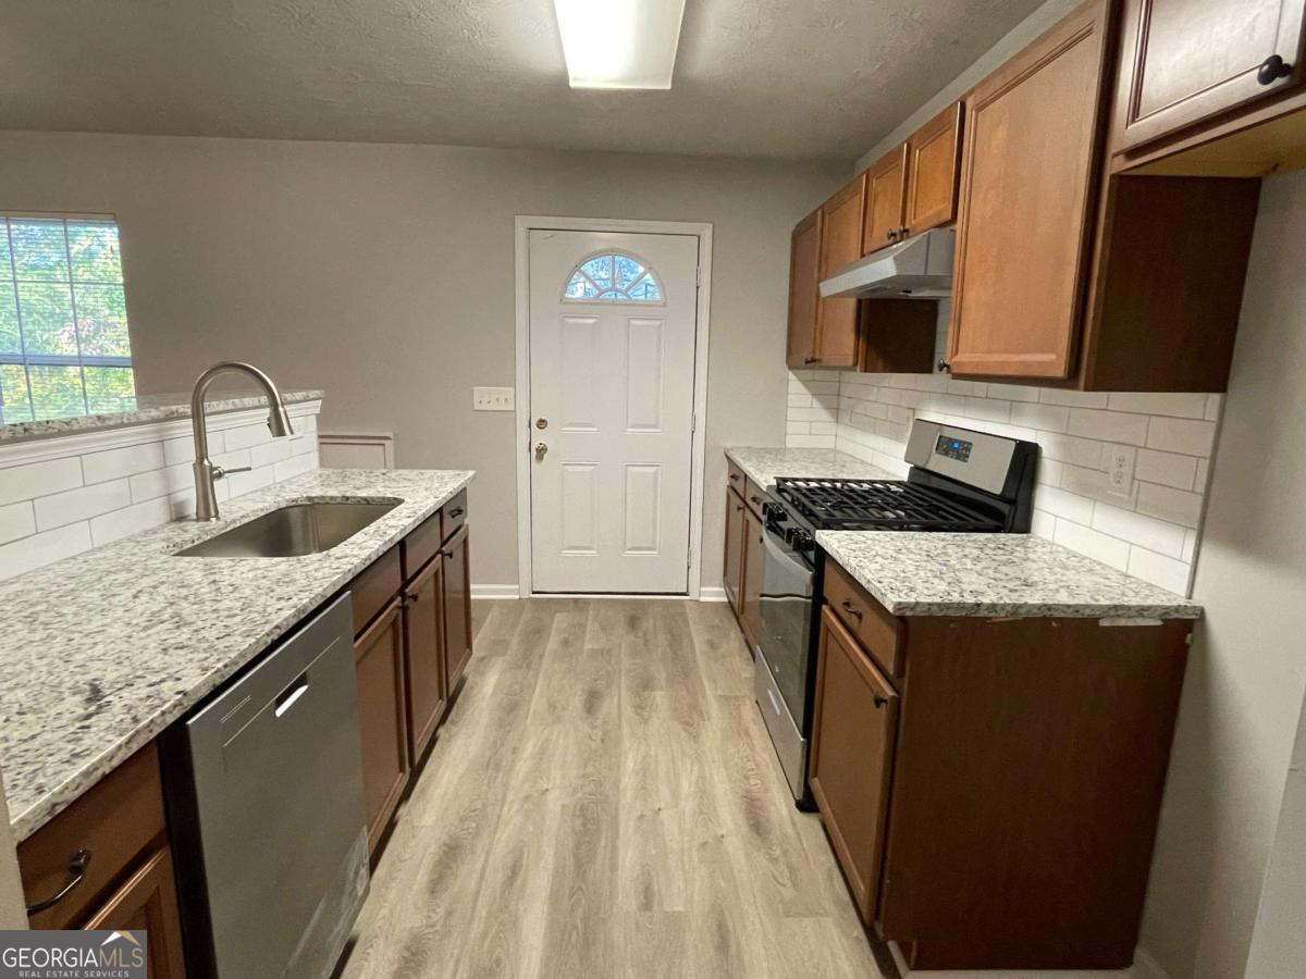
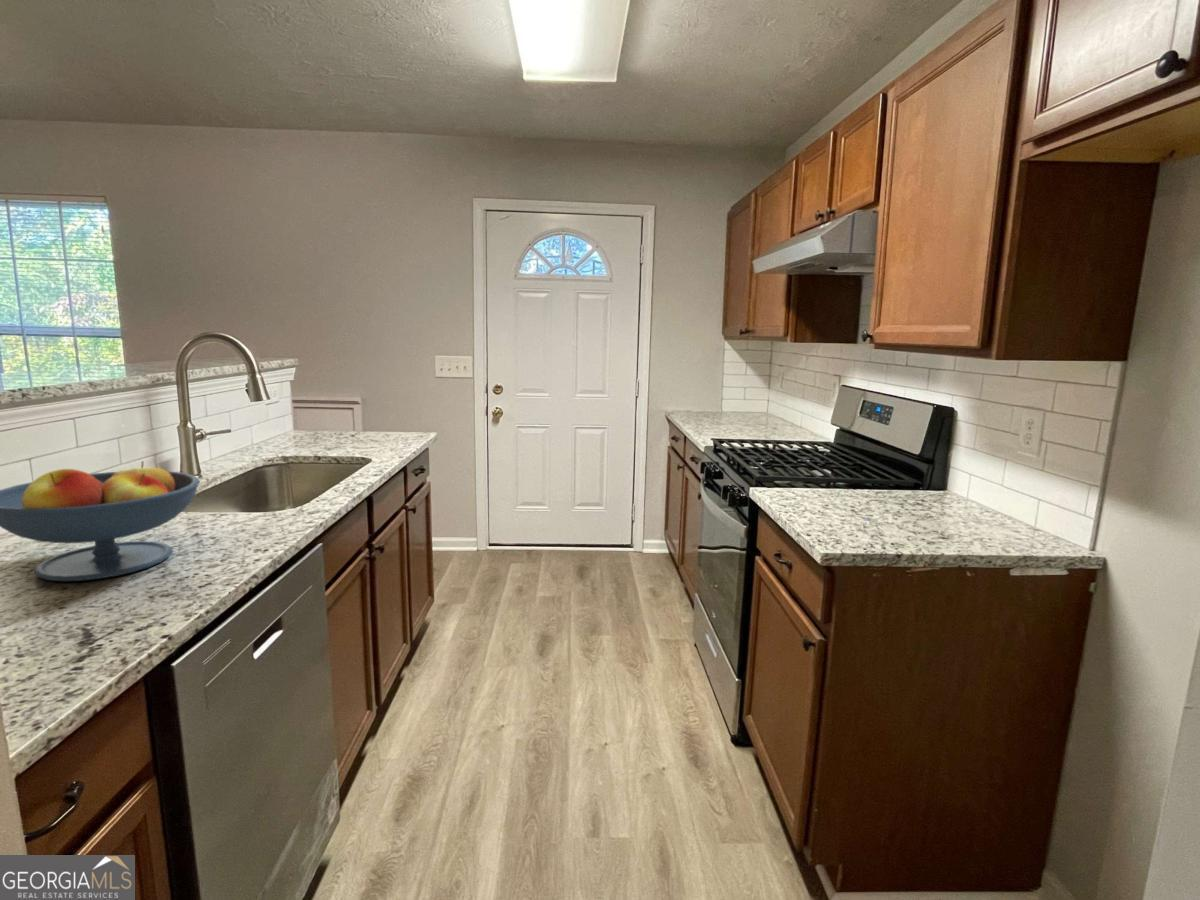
+ fruit bowl (101, 511)
